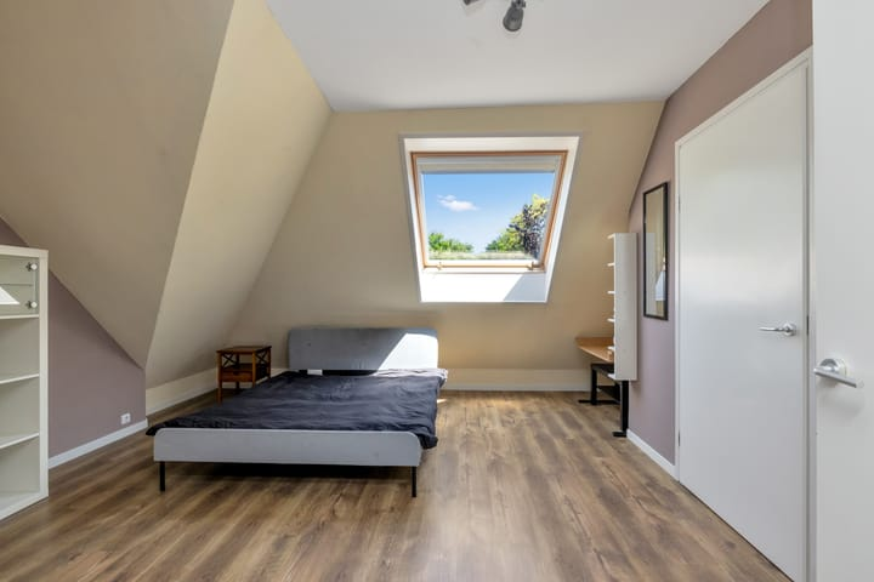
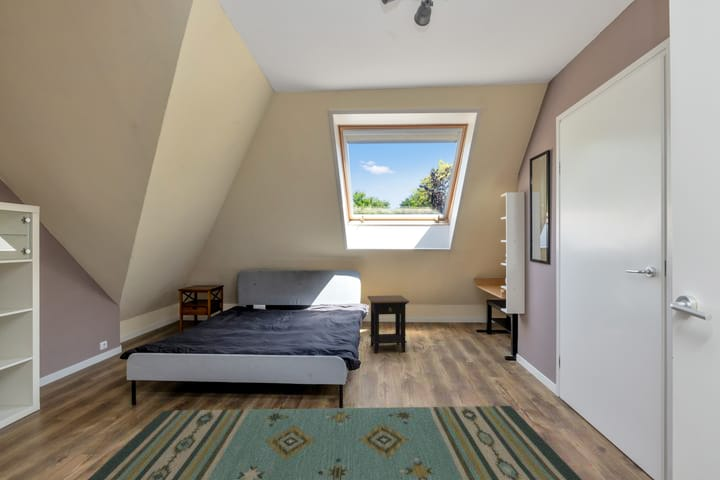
+ rug (337, 440)
+ side table (395, 323)
